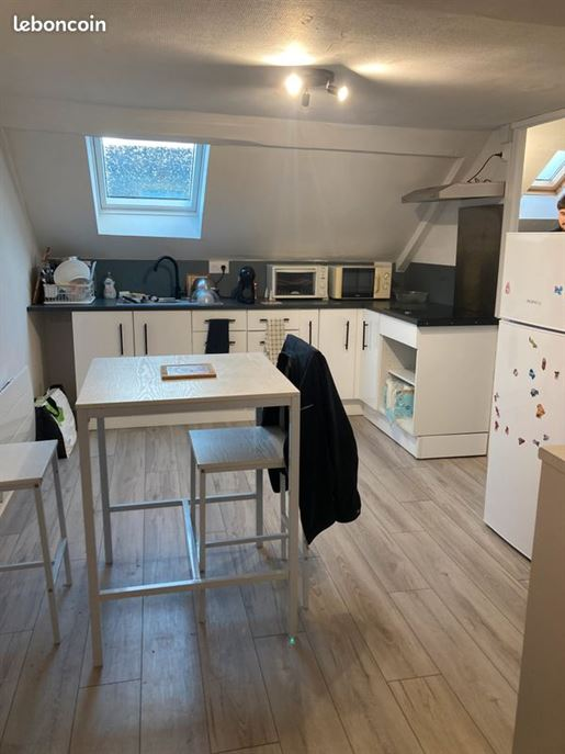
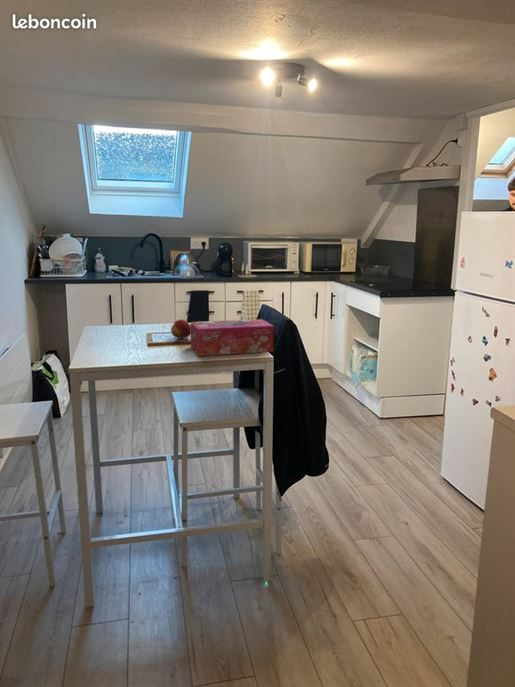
+ tissue box (231, 336)
+ fruit (181, 328)
